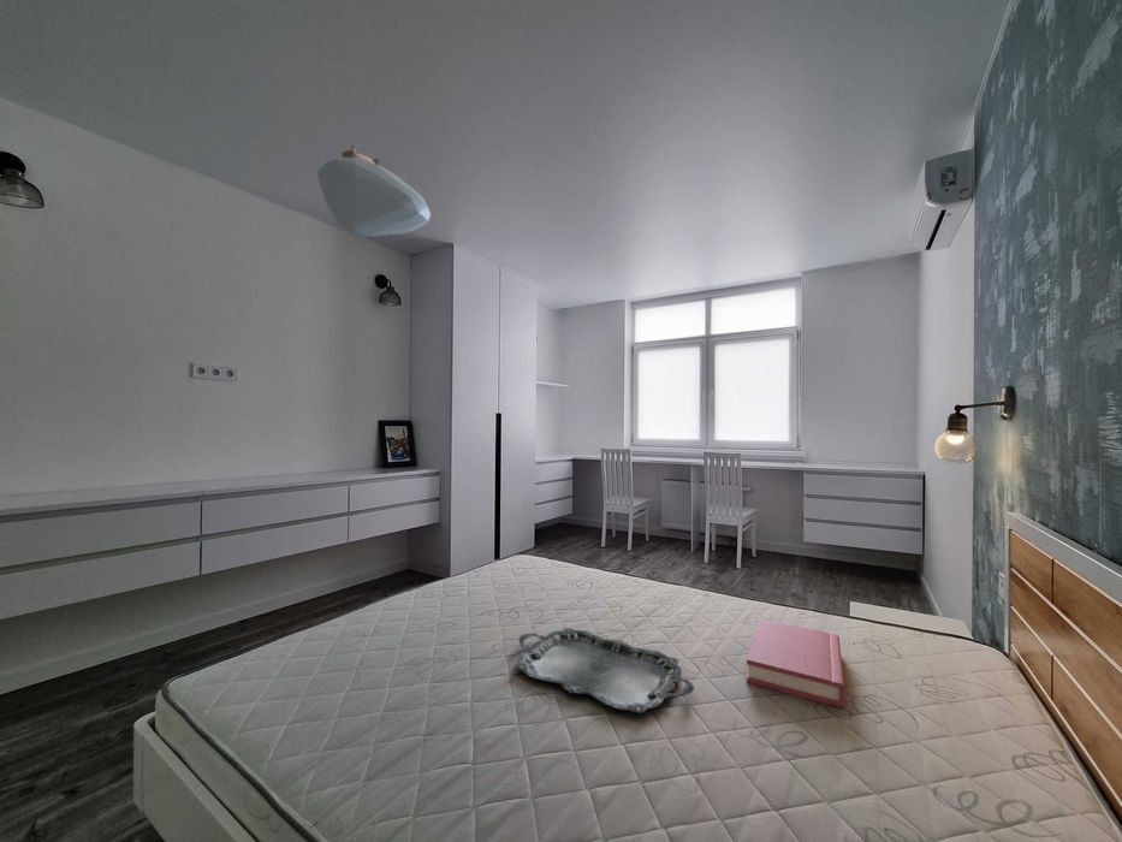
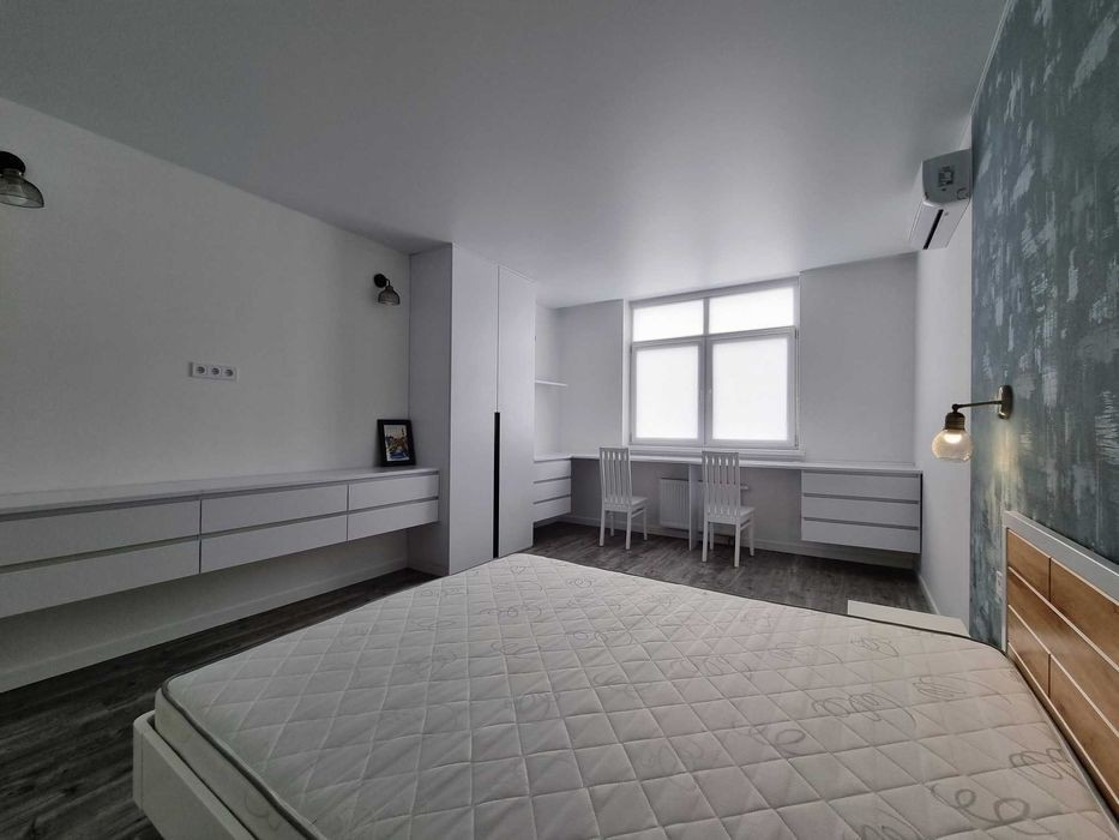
- serving tray (598, 663)
- hardback book (795, 657)
- ceiling light (378, 195)
